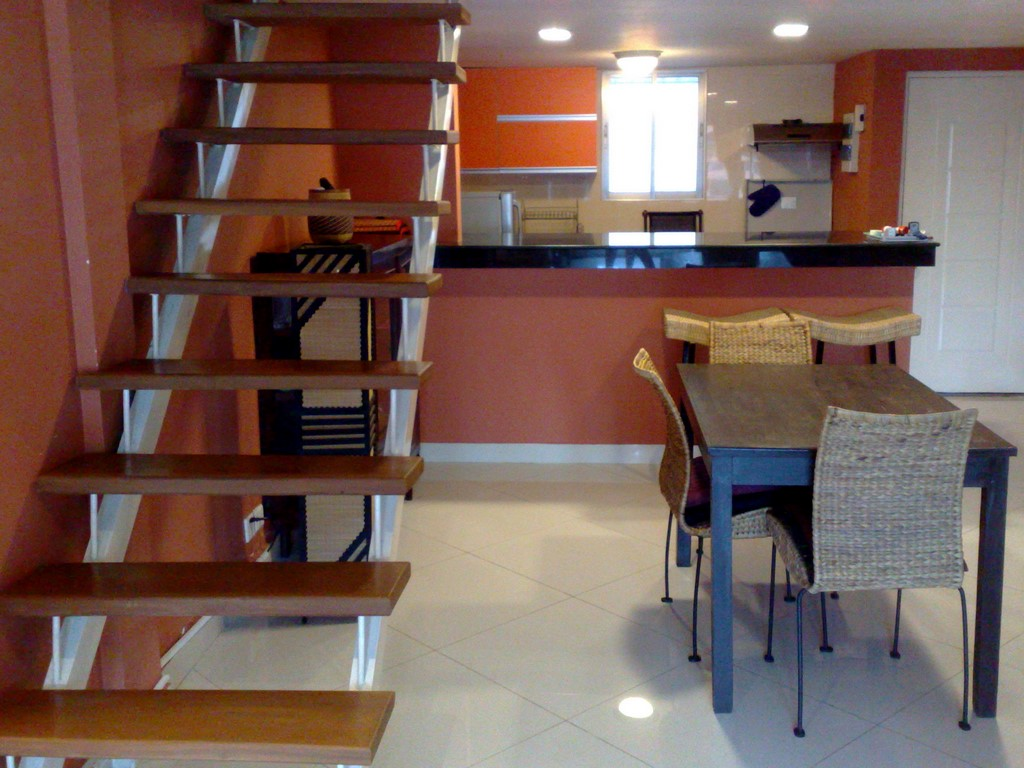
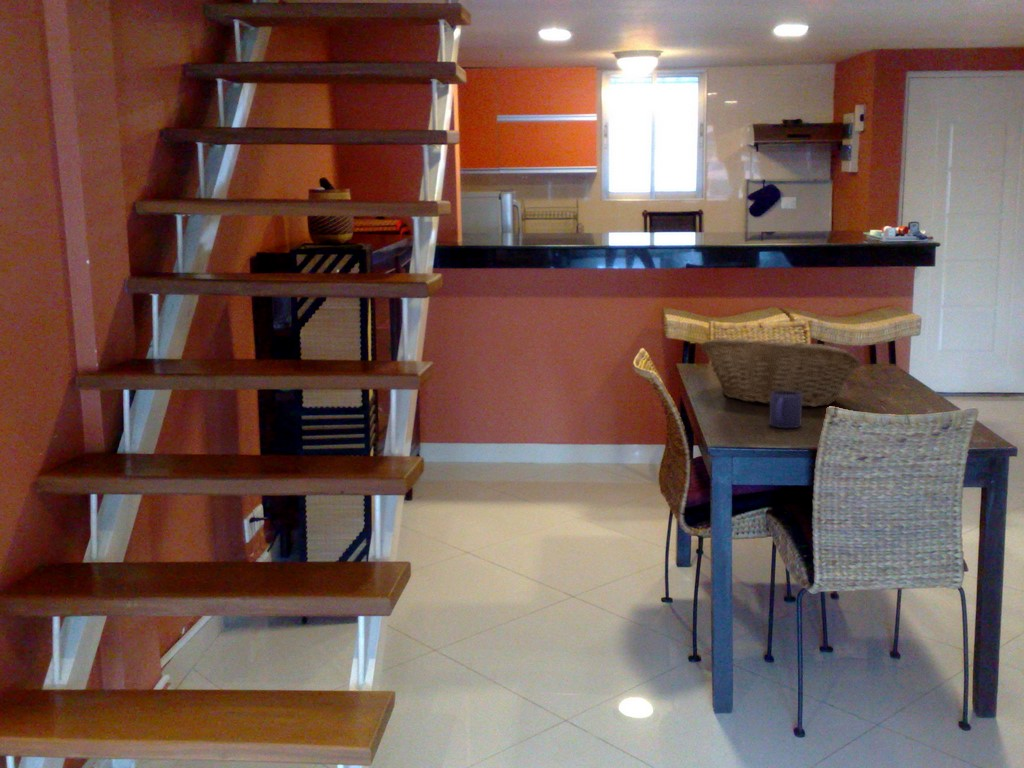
+ mug (784, 410)
+ fruit basket (777, 366)
